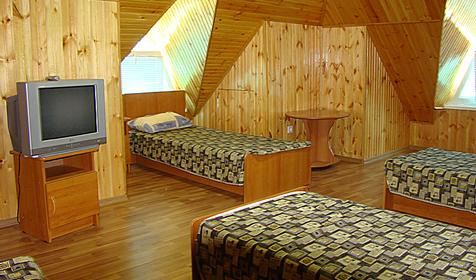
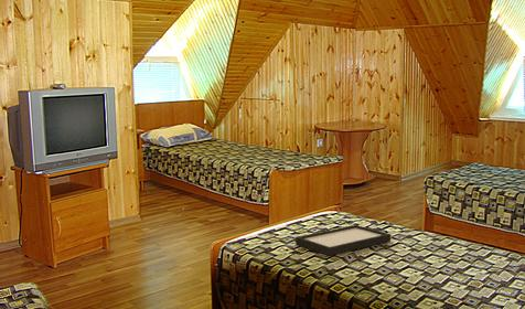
+ tray (343, 238)
